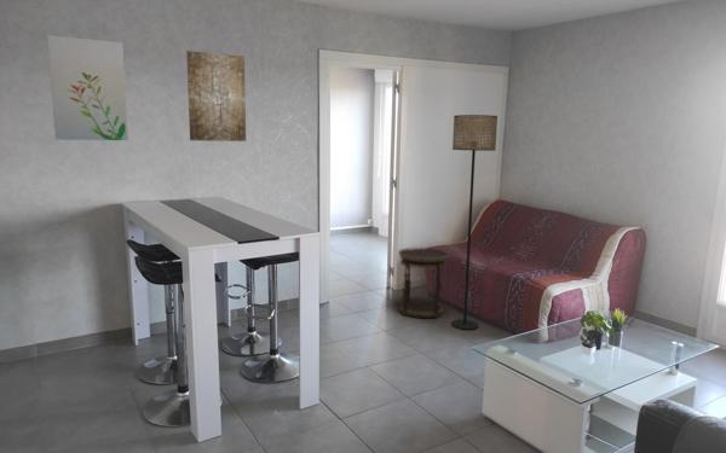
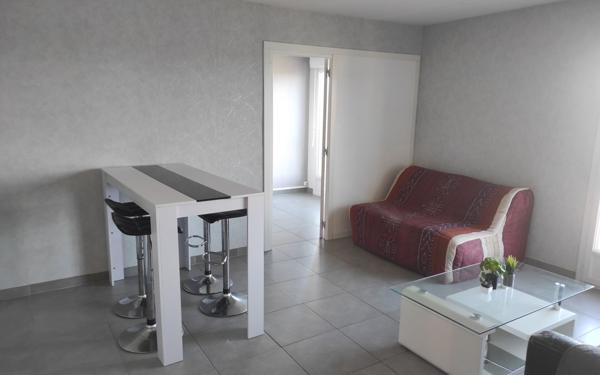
- wall art (88, 89)
- floor lamp (469, 223)
- side table (410, 281)
- wall art (217, 98)
